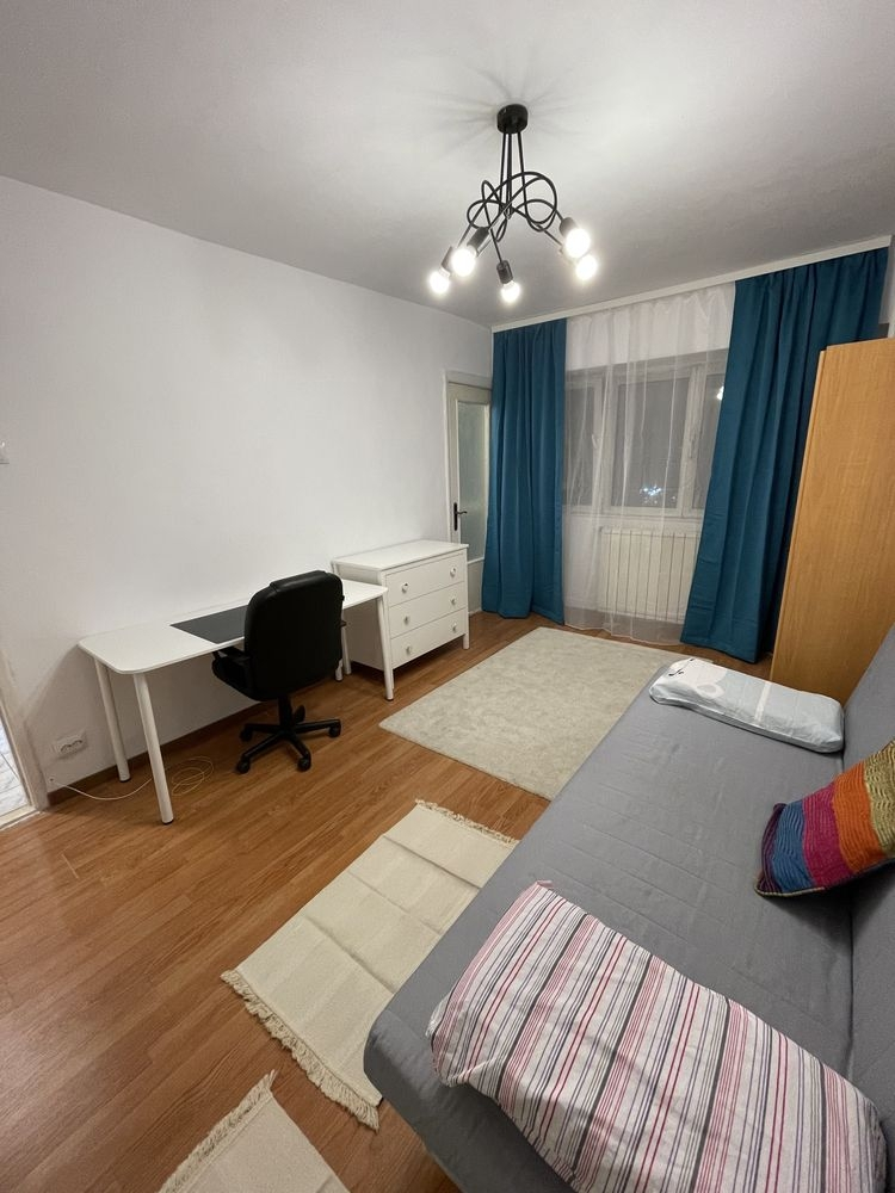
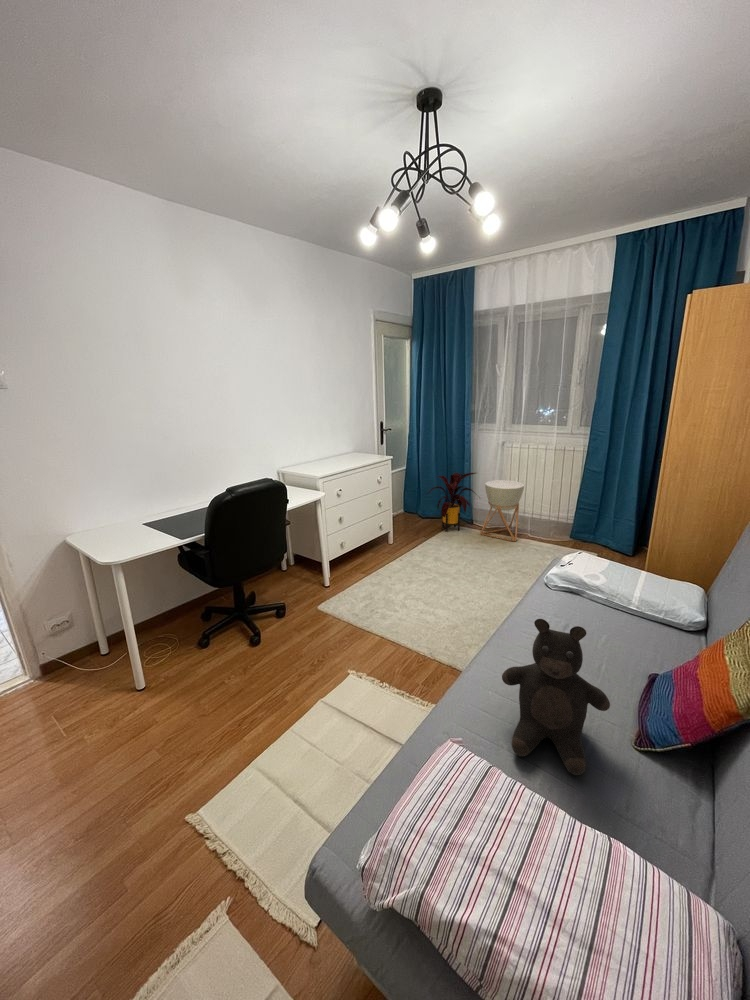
+ teddy bear (553, 687)
+ planter (502, 509)
+ house plant (451, 500)
